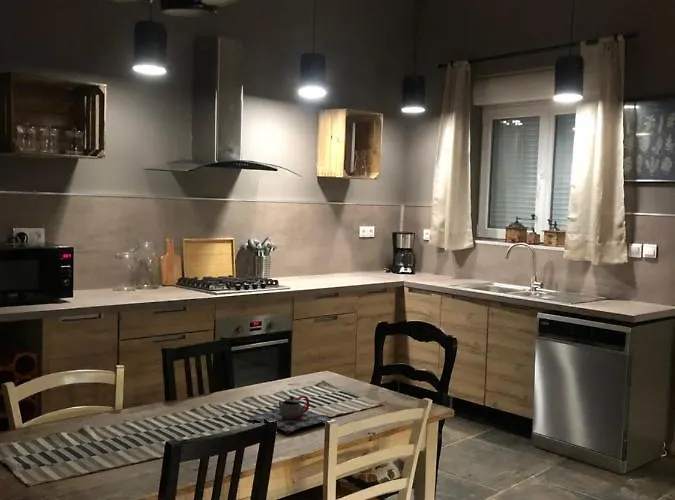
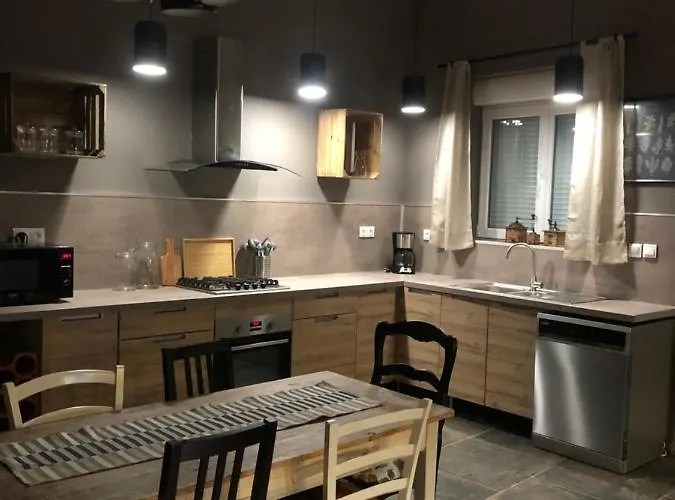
- teapot (290, 408)
